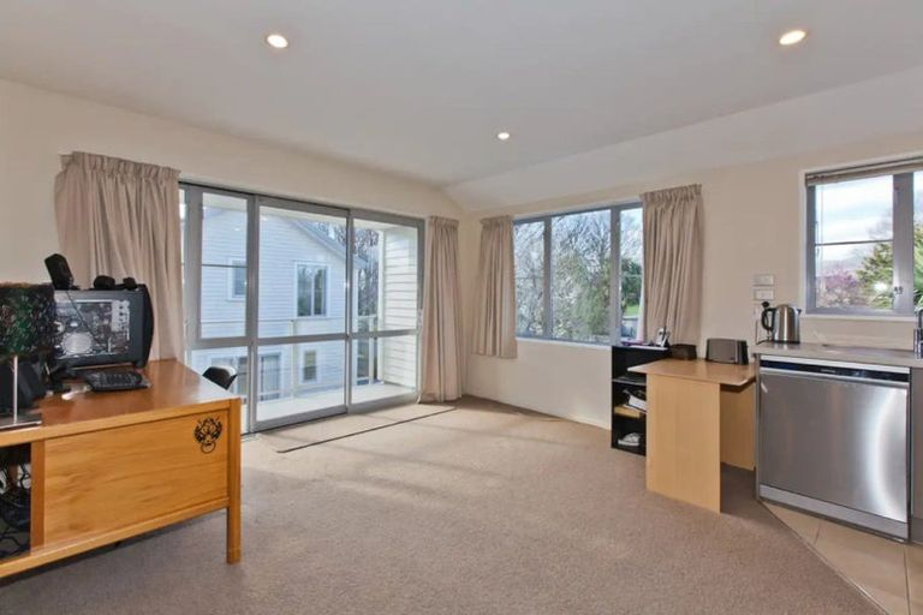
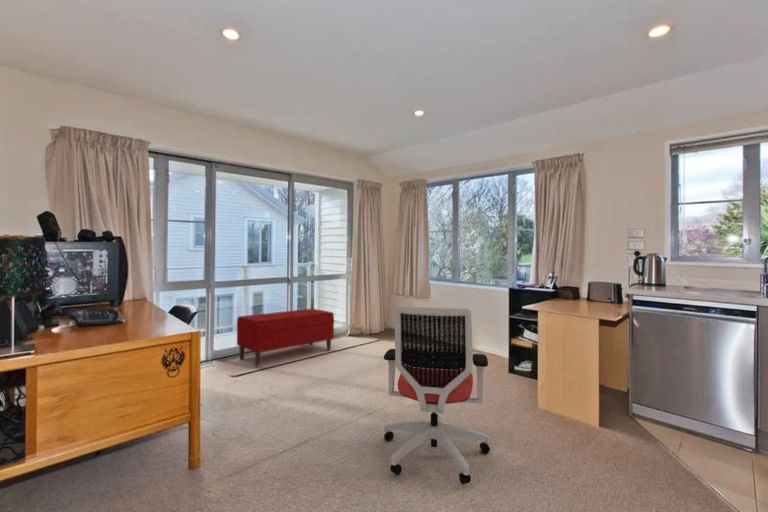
+ bench (287, 334)
+ office chair (434, 376)
